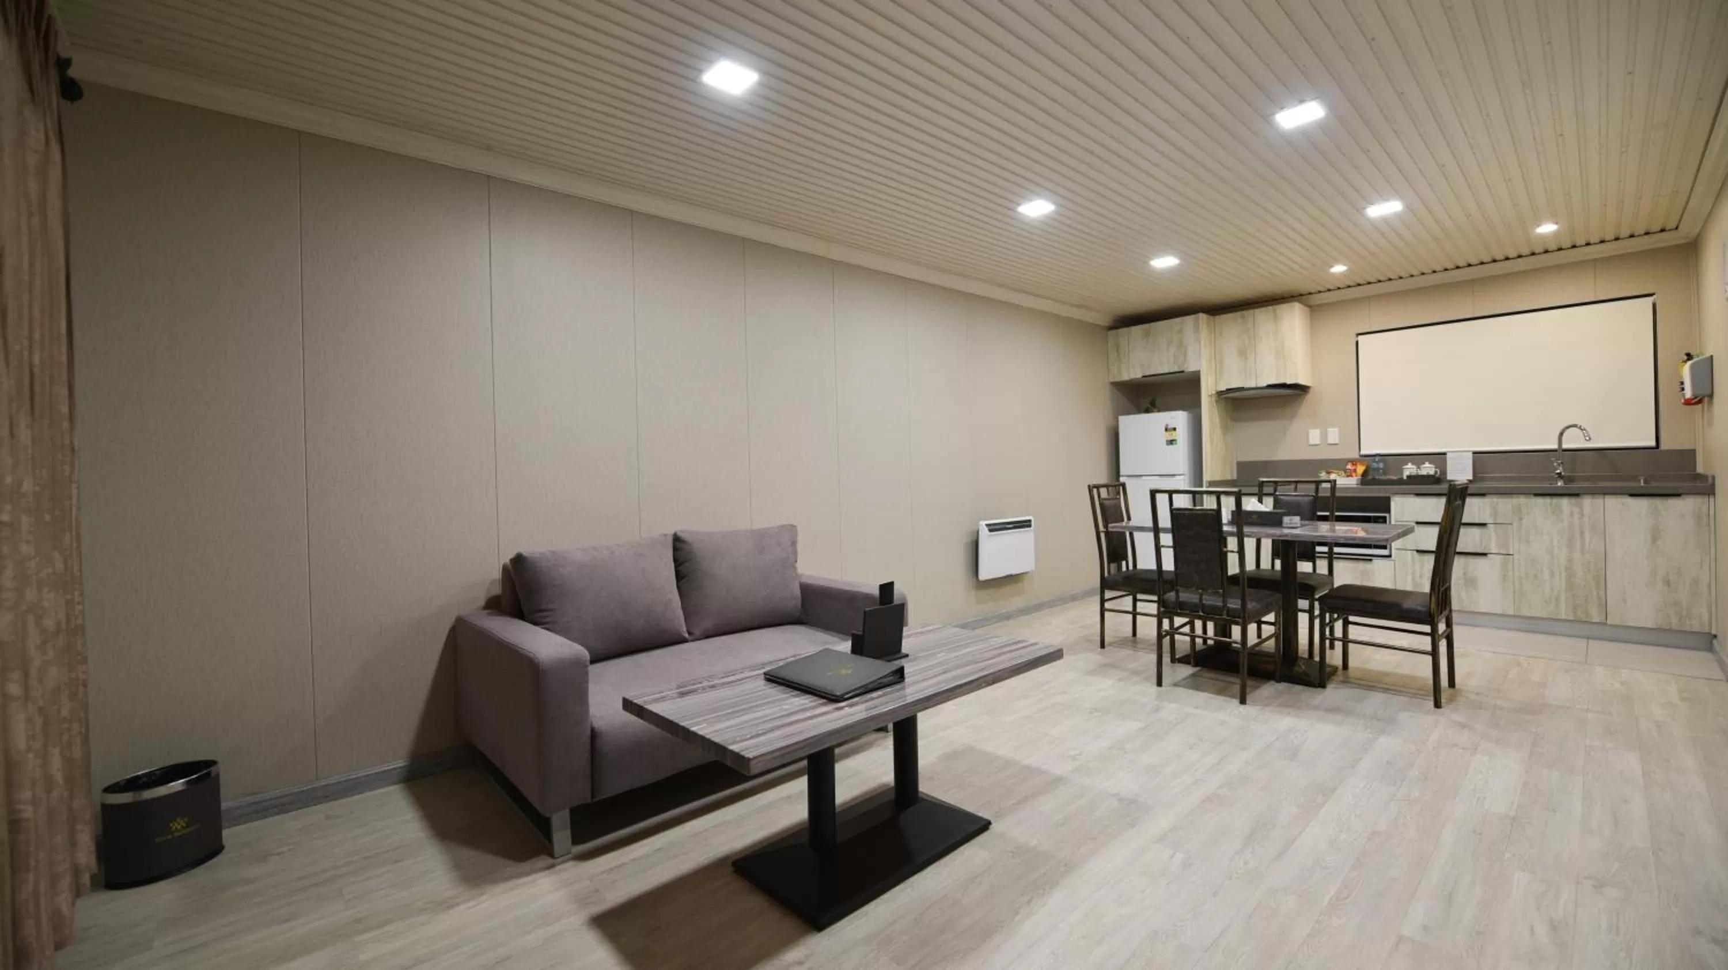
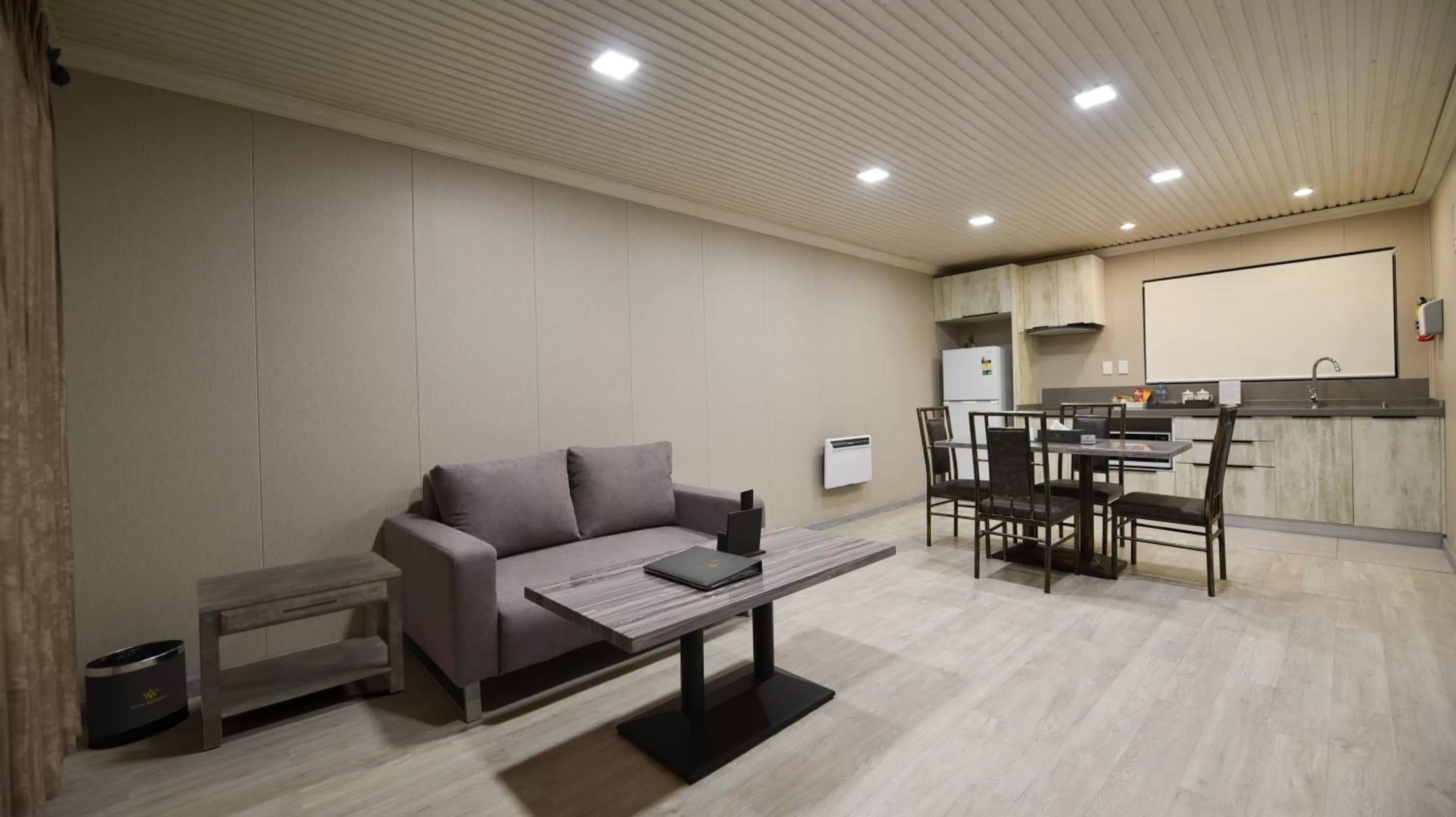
+ side table (306, 649)
